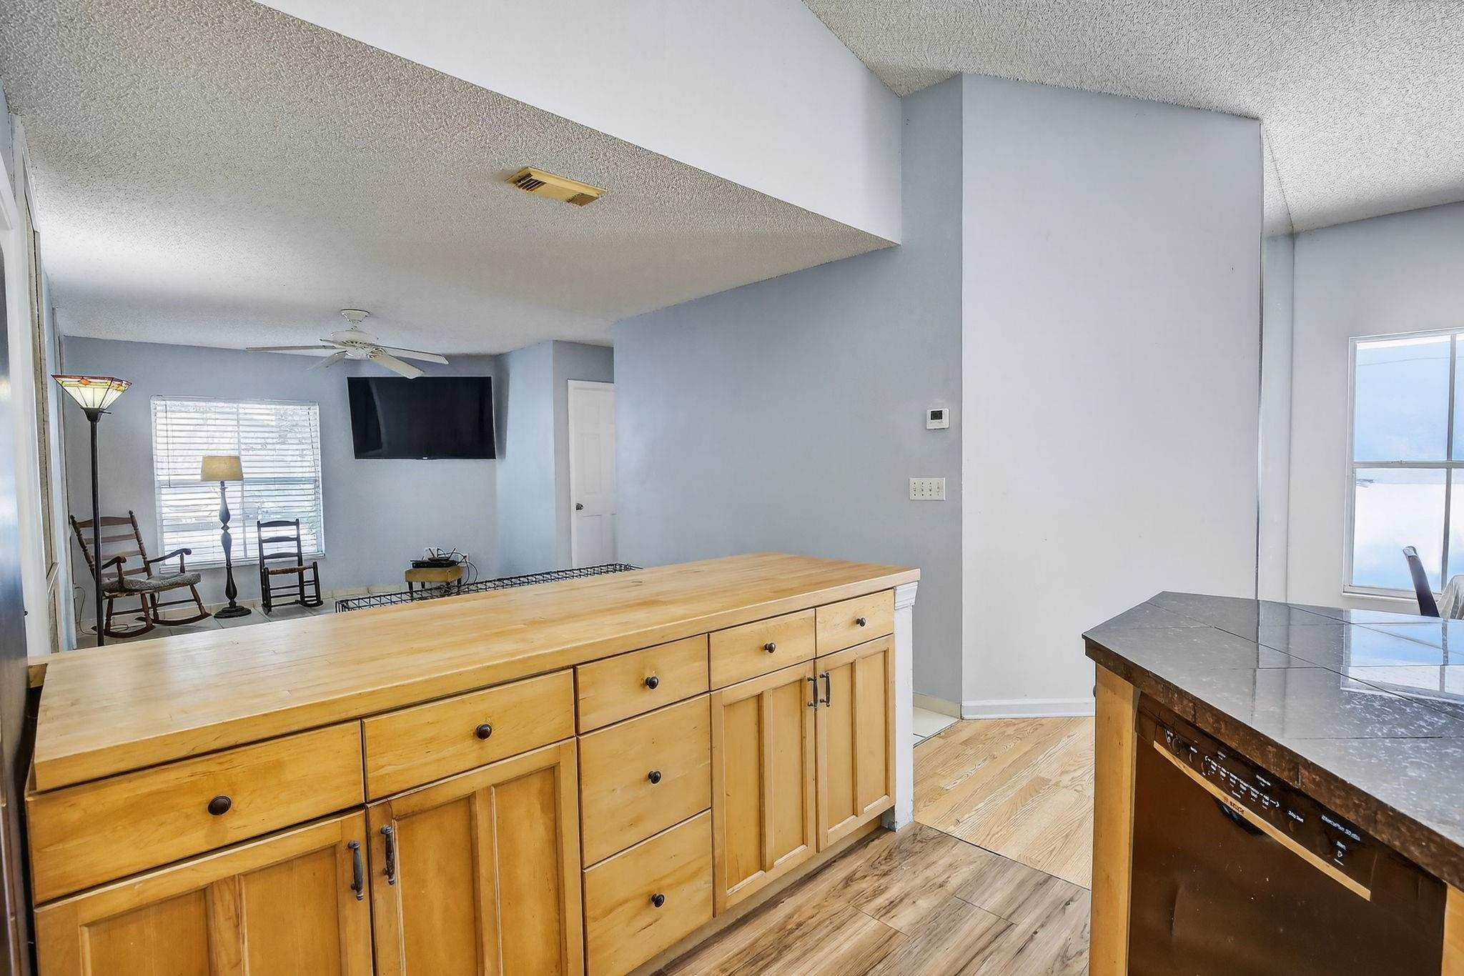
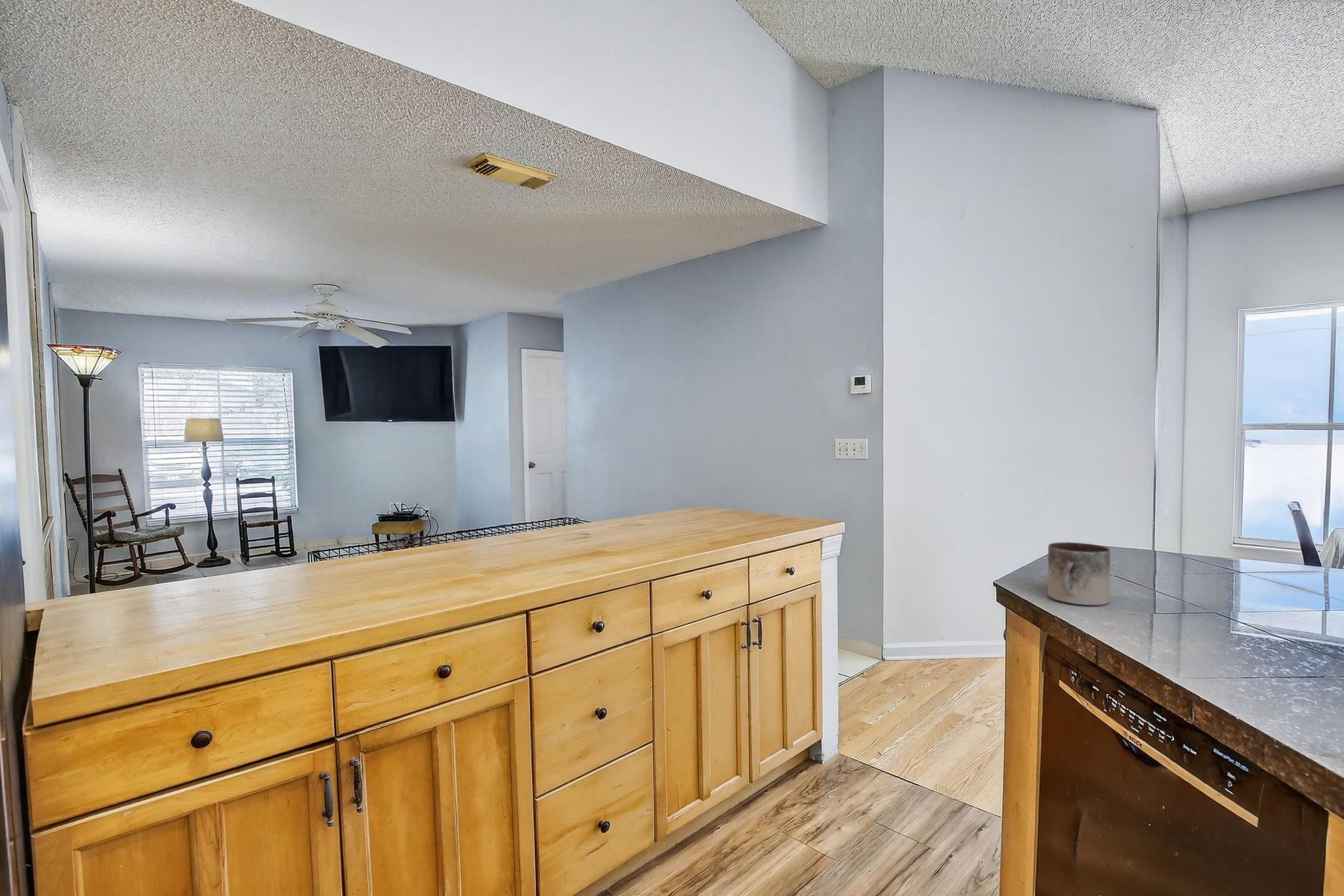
+ mug (1078, 574)
